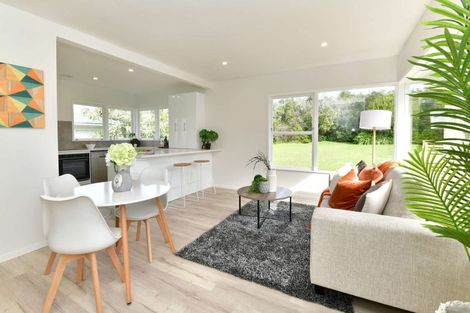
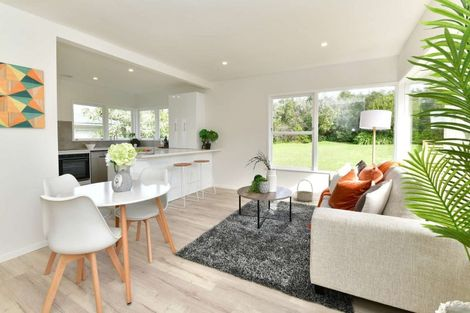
+ basket (304, 191)
